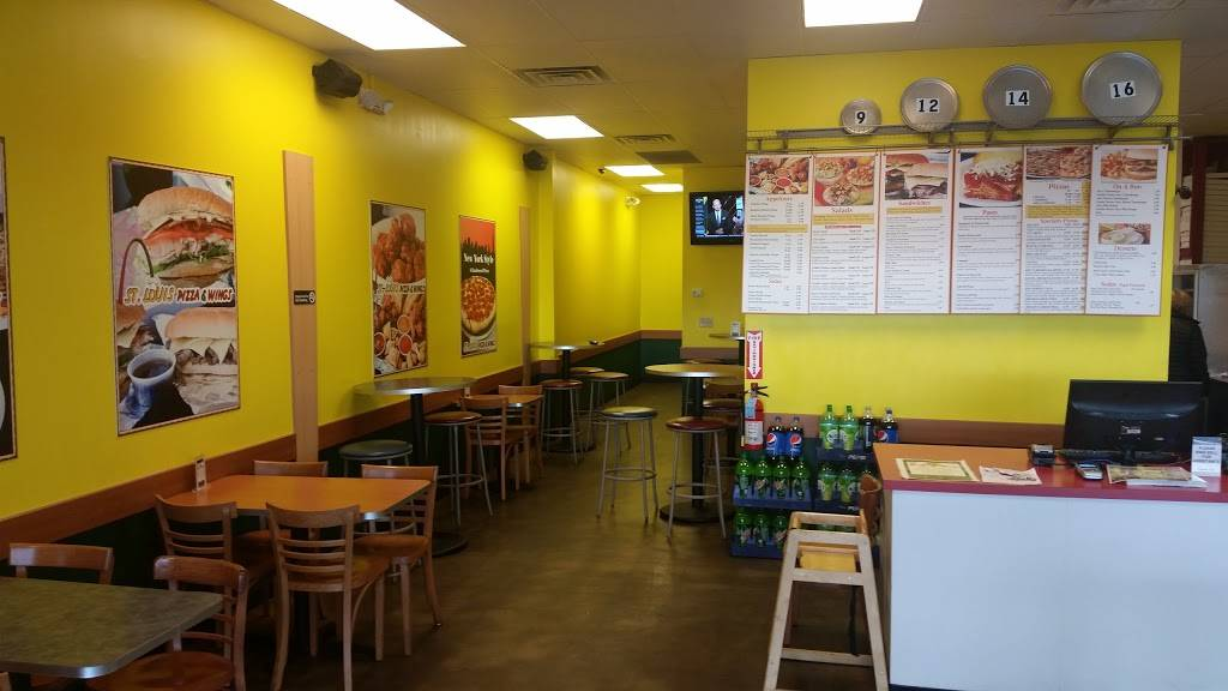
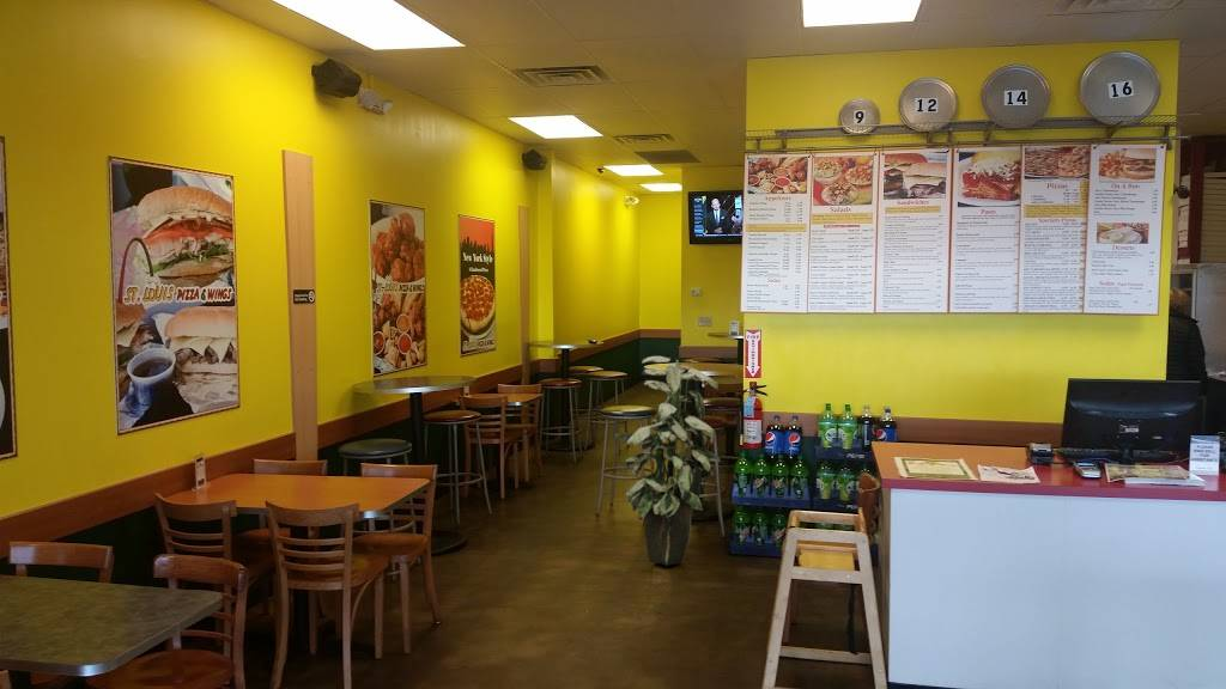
+ indoor plant (666, 458)
